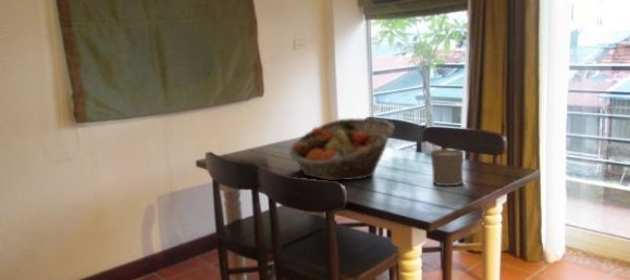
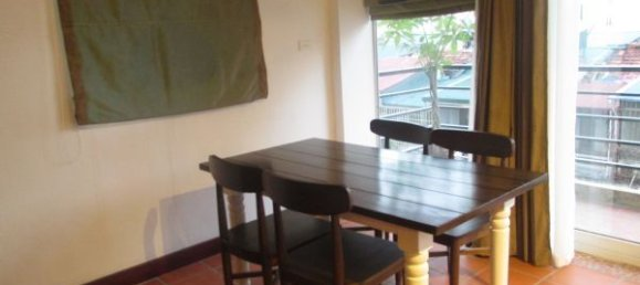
- fruit basket (341, 148)
- cup (447, 166)
